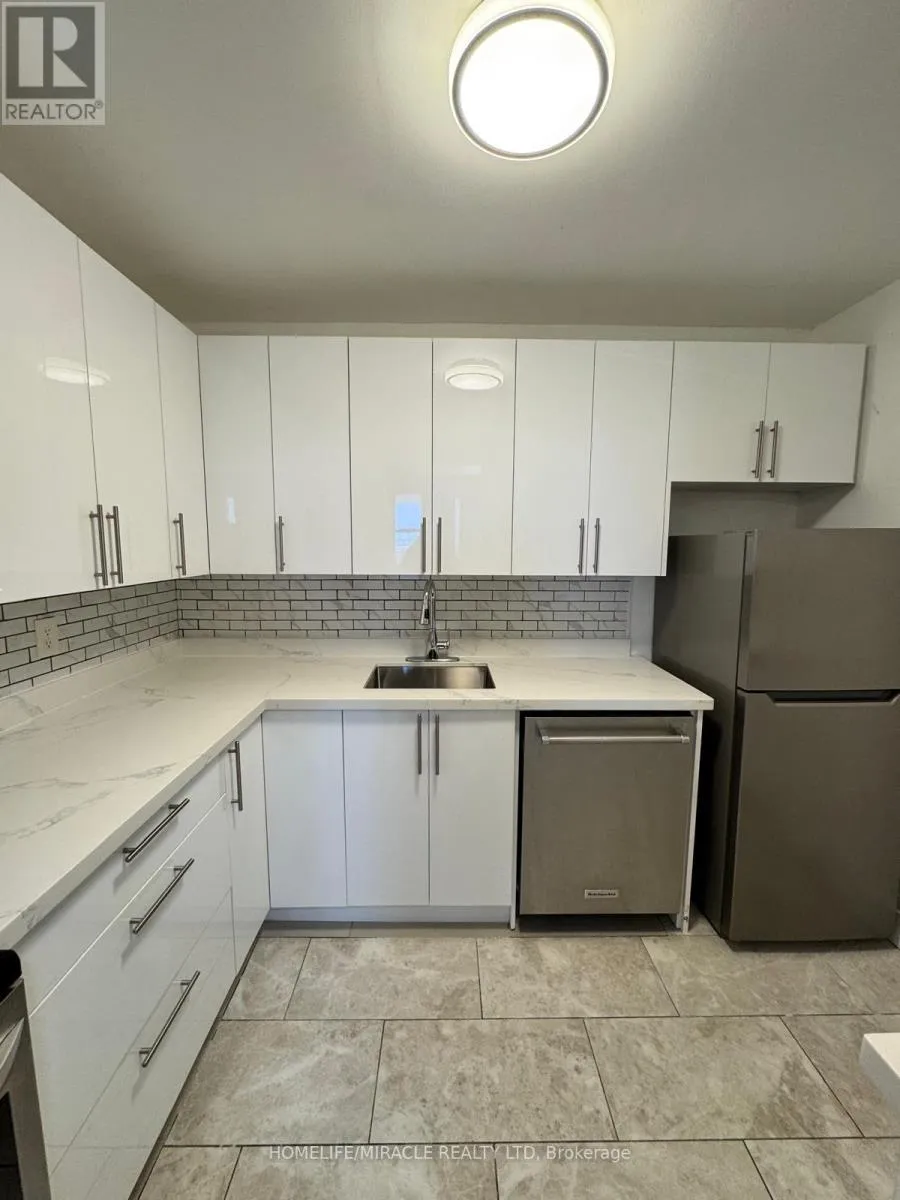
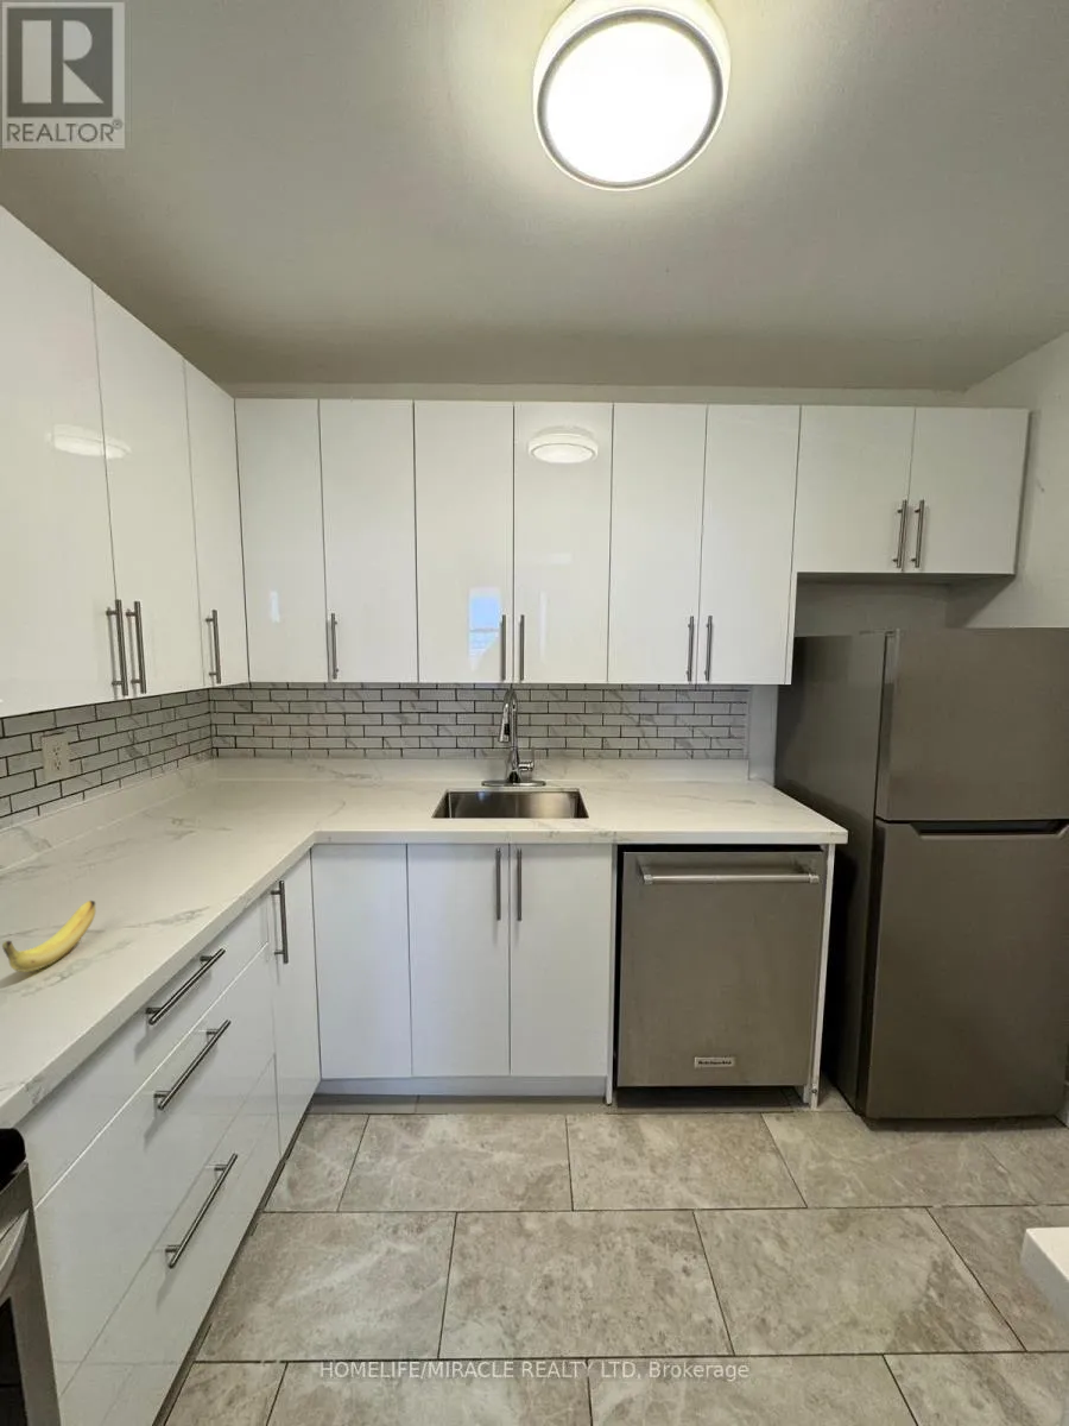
+ banana (52, 936)
